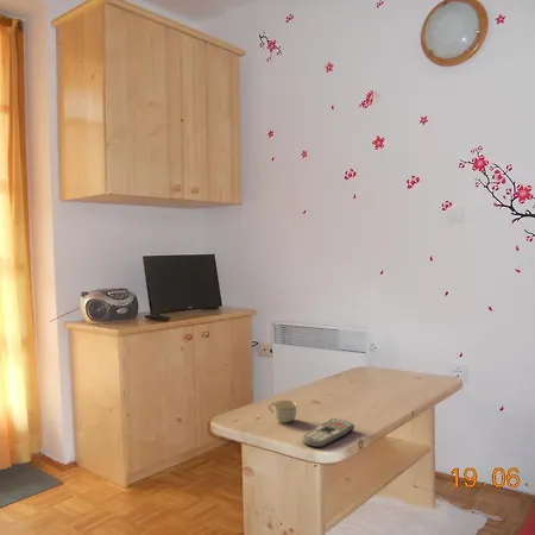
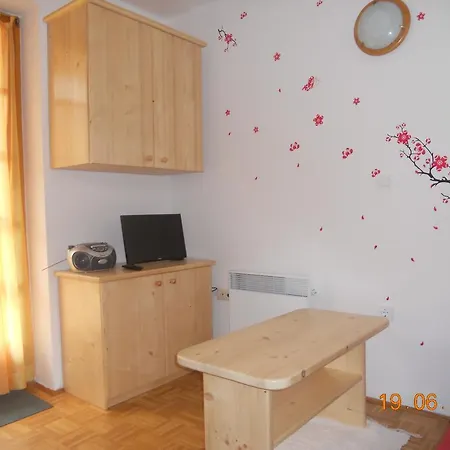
- cup (282, 411)
- remote control (327, 433)
